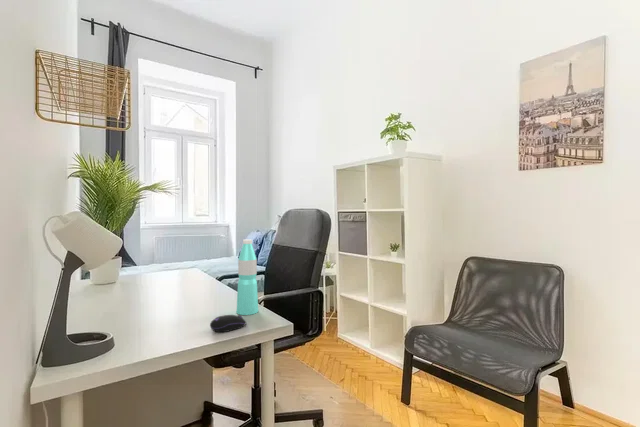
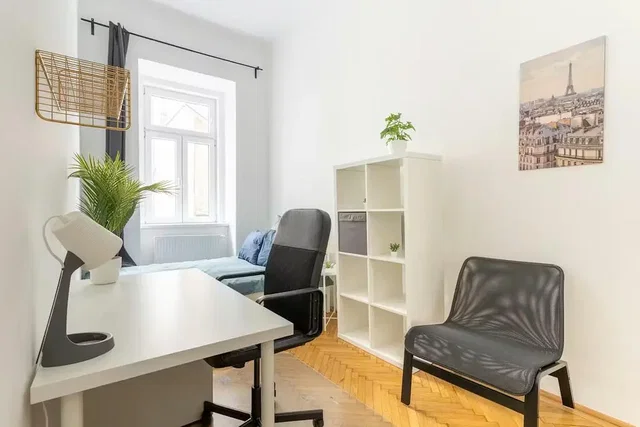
- water bottle (247, 275)
- computer mouse (228, 321)
